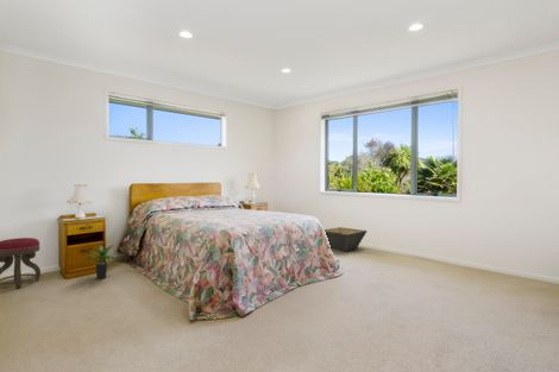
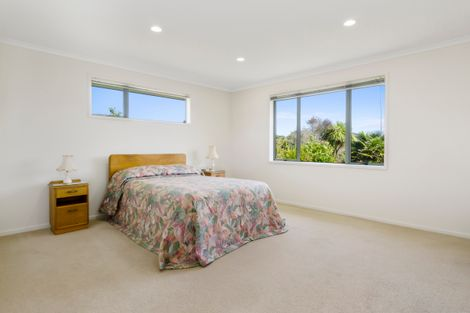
- stool (17, 261)
- potted plant (100, 260)
- basket (343, 239)
